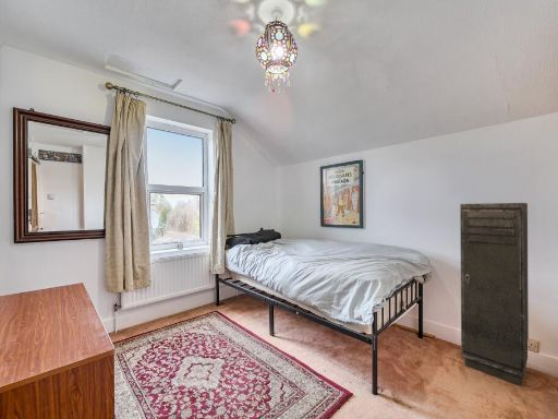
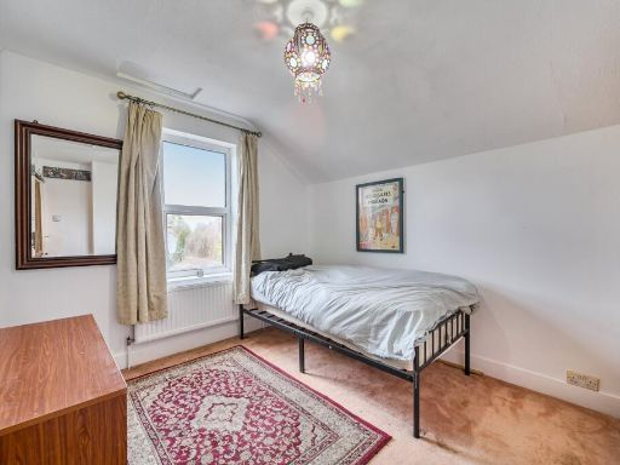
- storage cabinet (494, 284)
